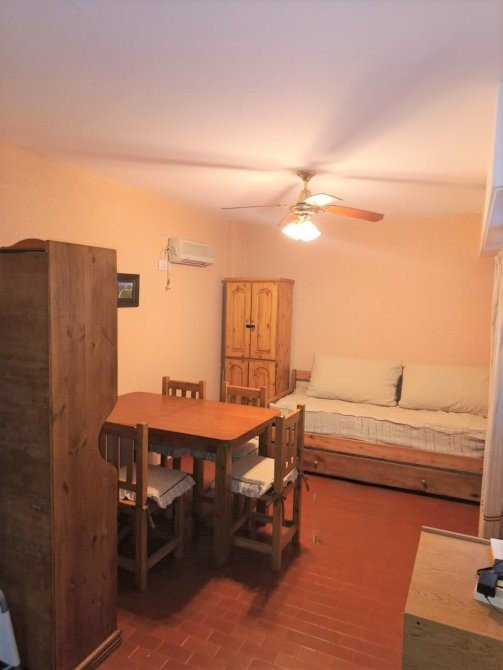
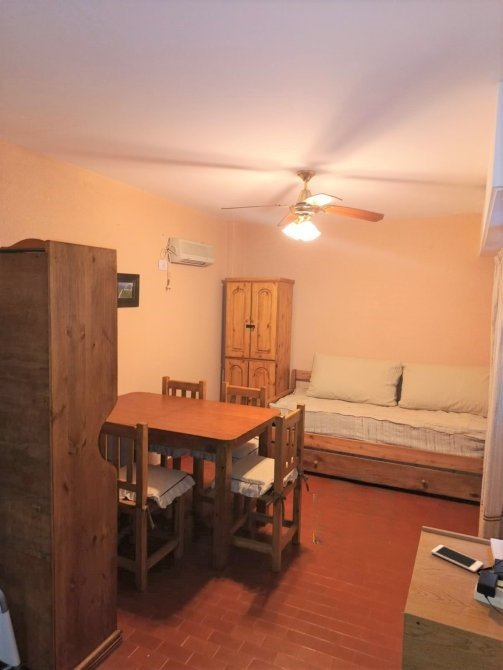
+ cell phone (456, 557)
